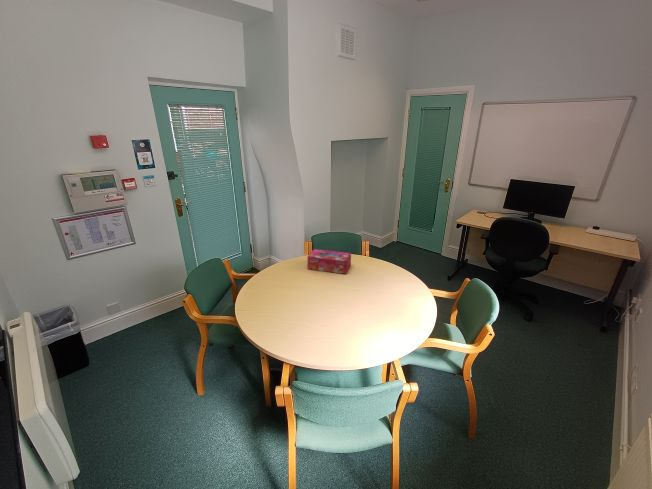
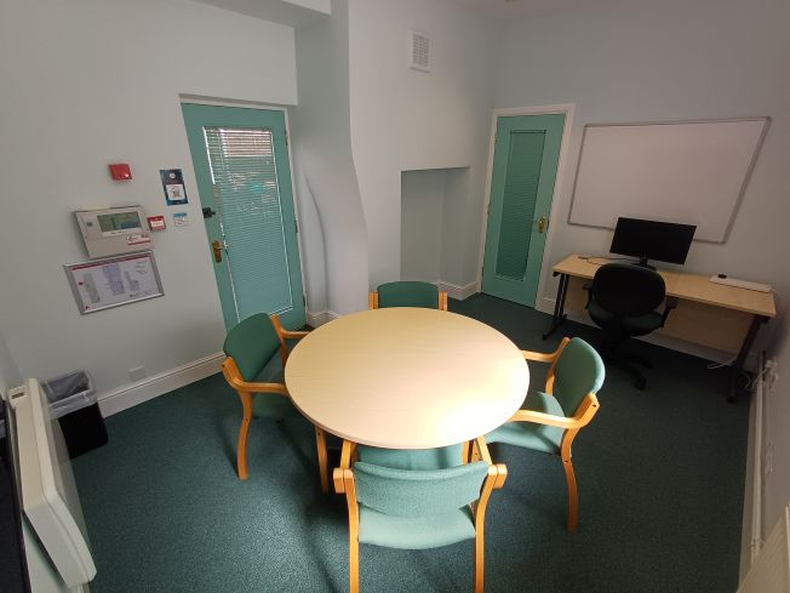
- tissue box (329, 261)
